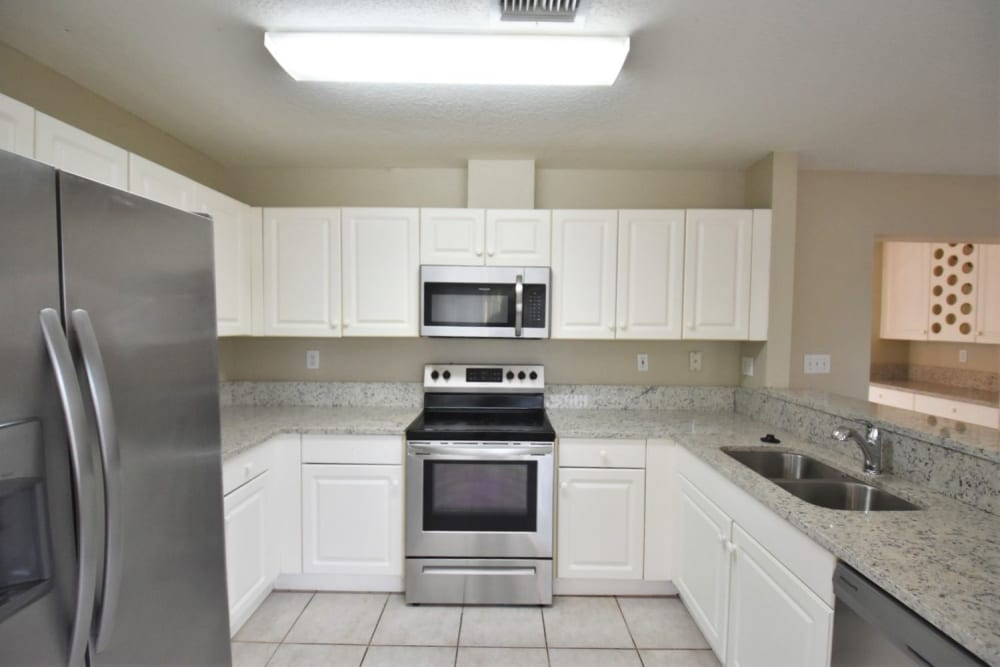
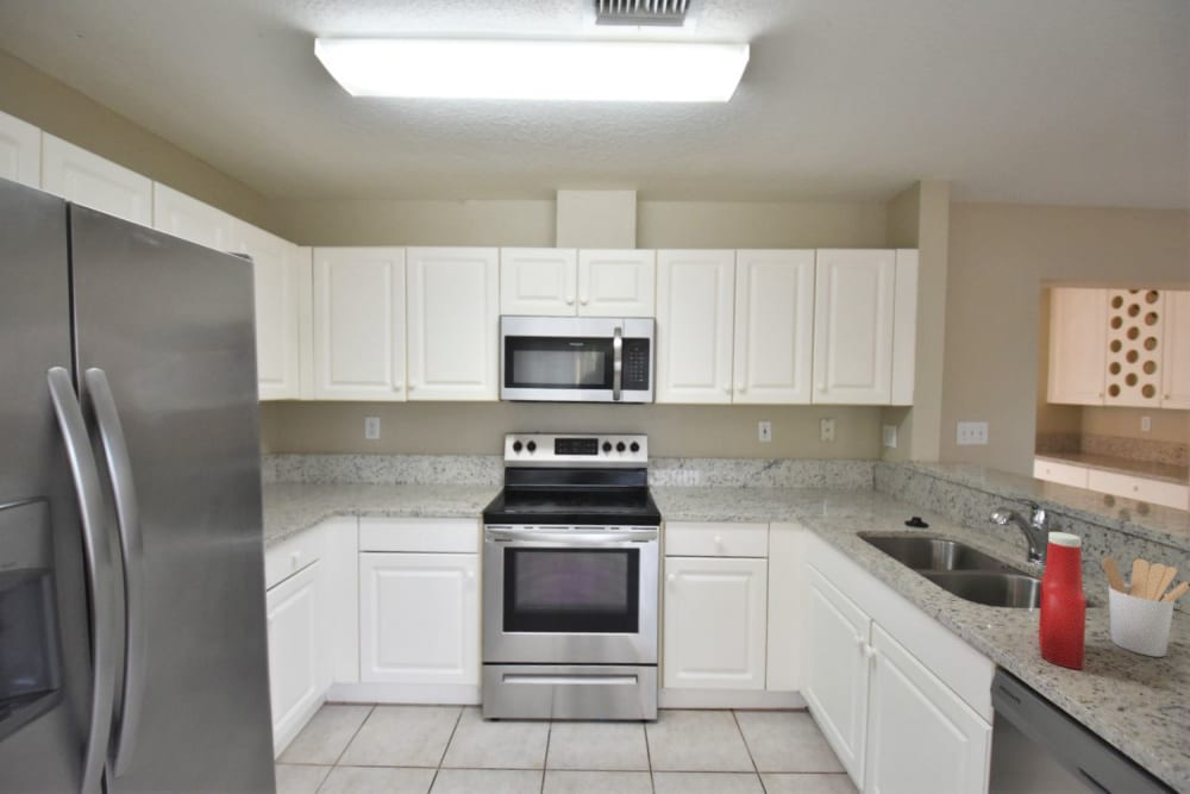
+ soap bottle (1061, 593)
+ utensil holder (1144, 604)
